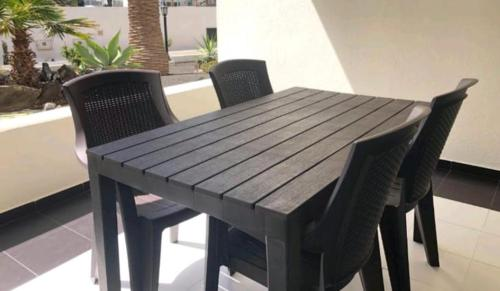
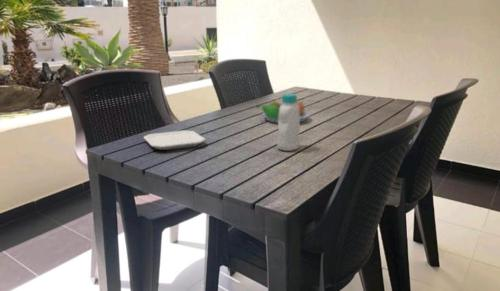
+ fruit bowl (279, 108)
+ bottle (289, 121)
+ plate (174, 140)
